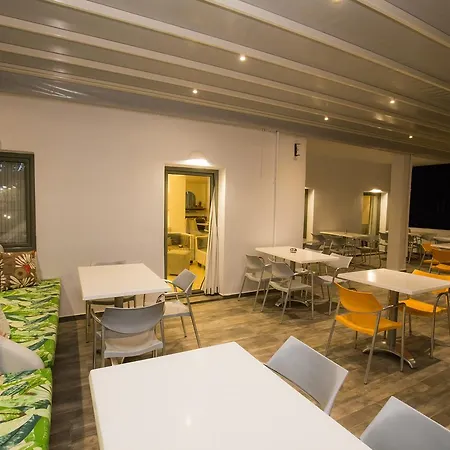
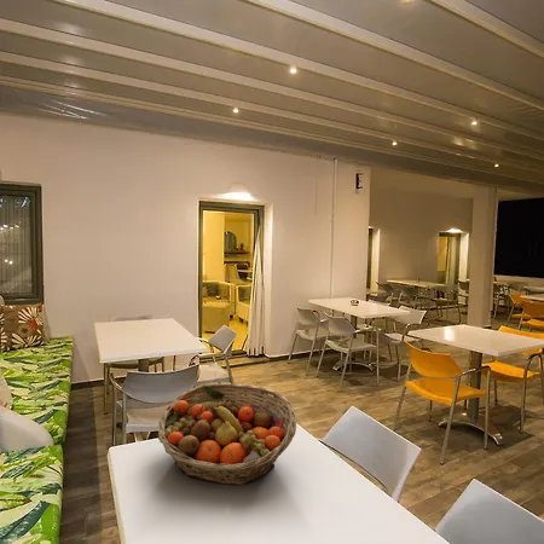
+ fruit basket (226, 429)
